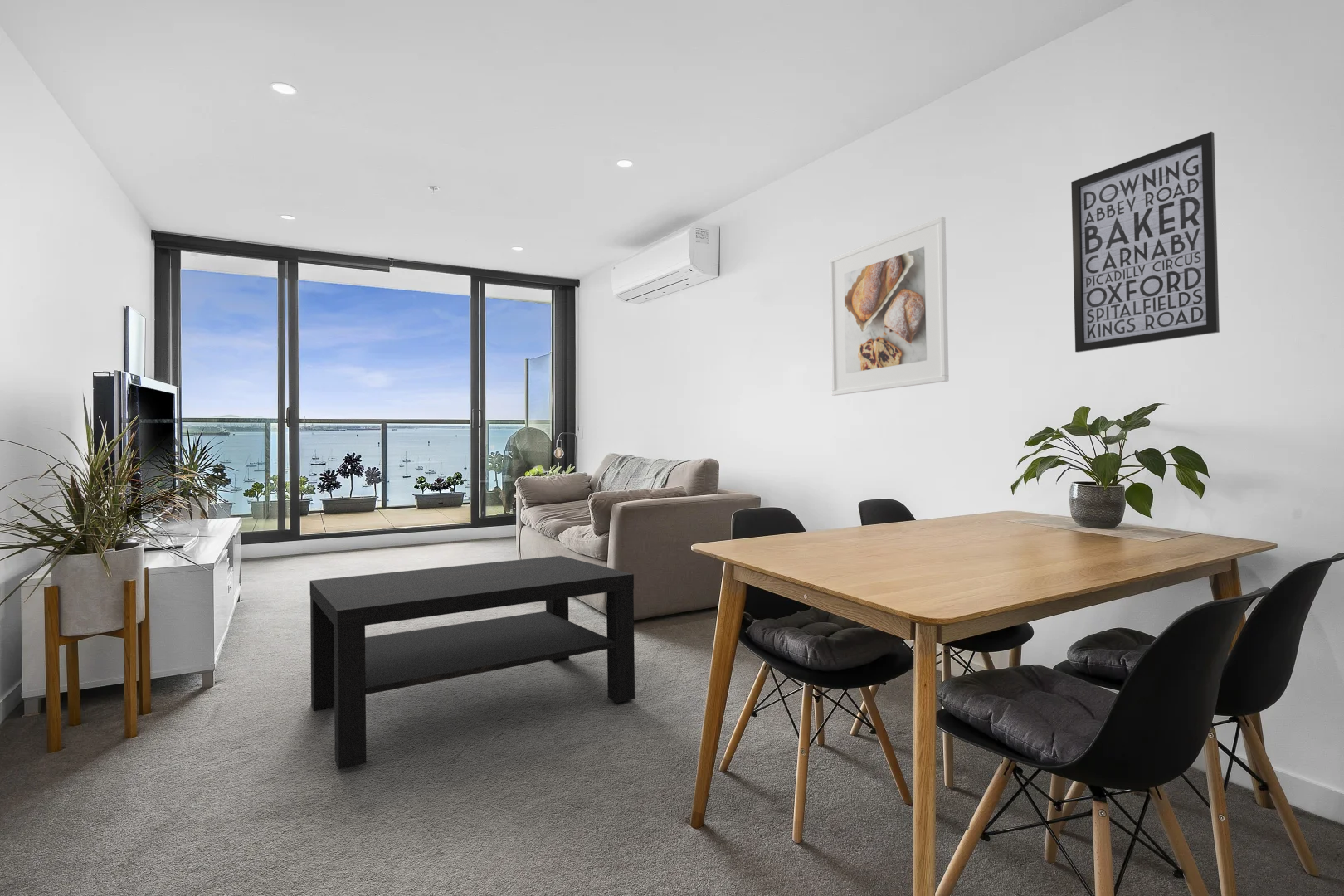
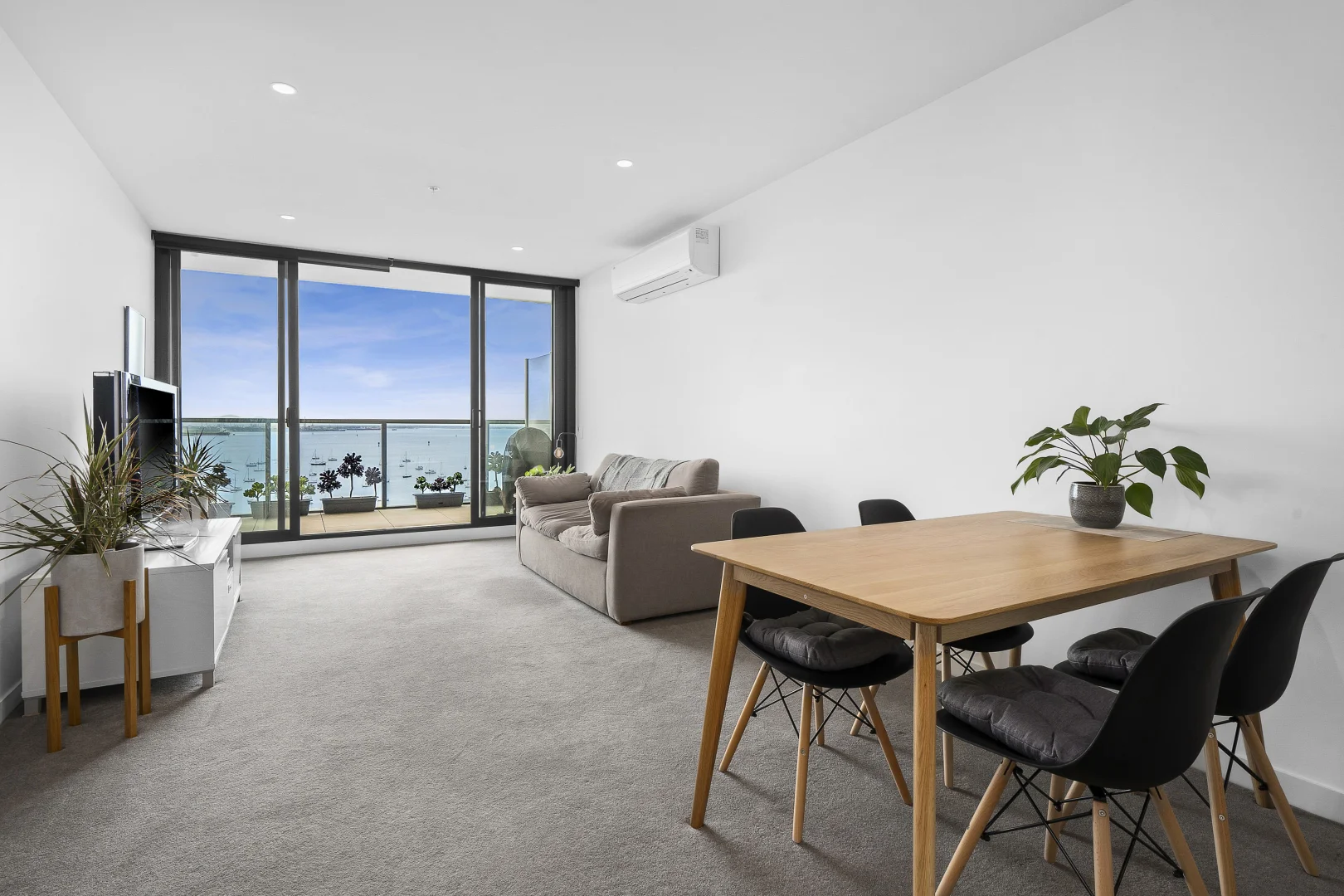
- wall art (1139, 251)
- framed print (883, 314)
- coffee table (473, 640)
